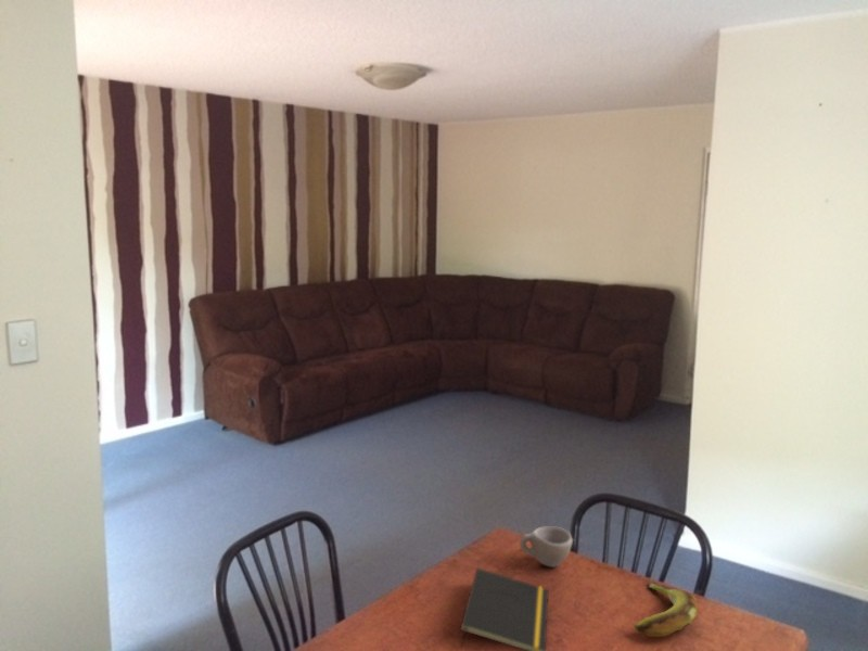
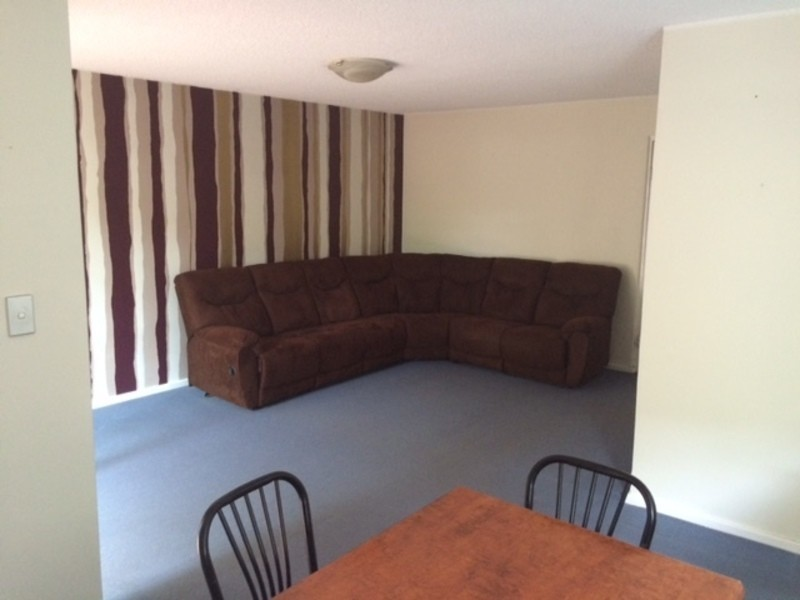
- cup (546, 548)
- notepad (507, 608)
- banana (658, 590)
